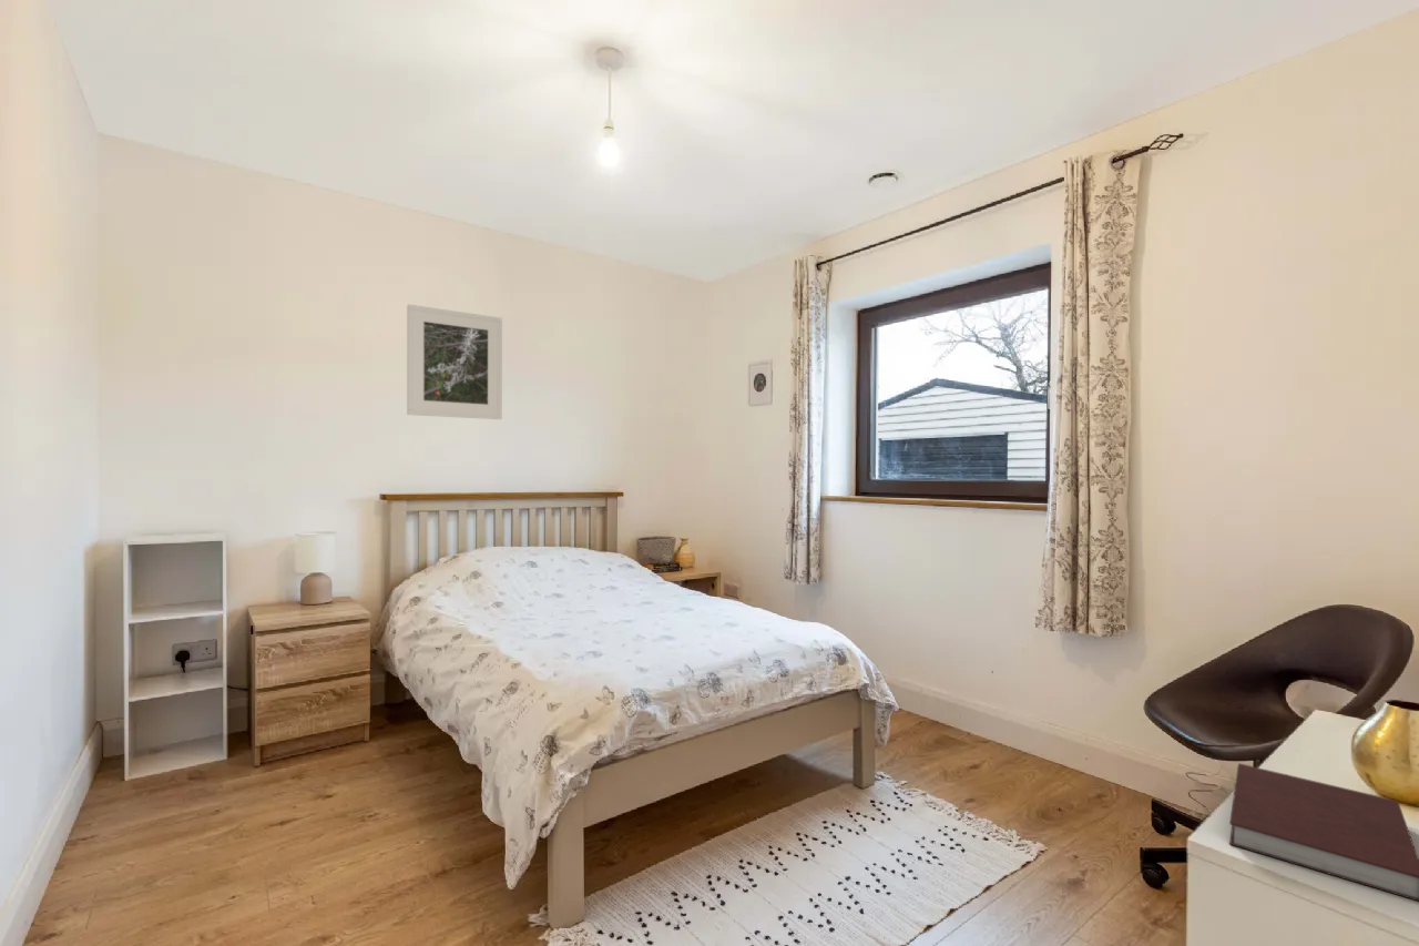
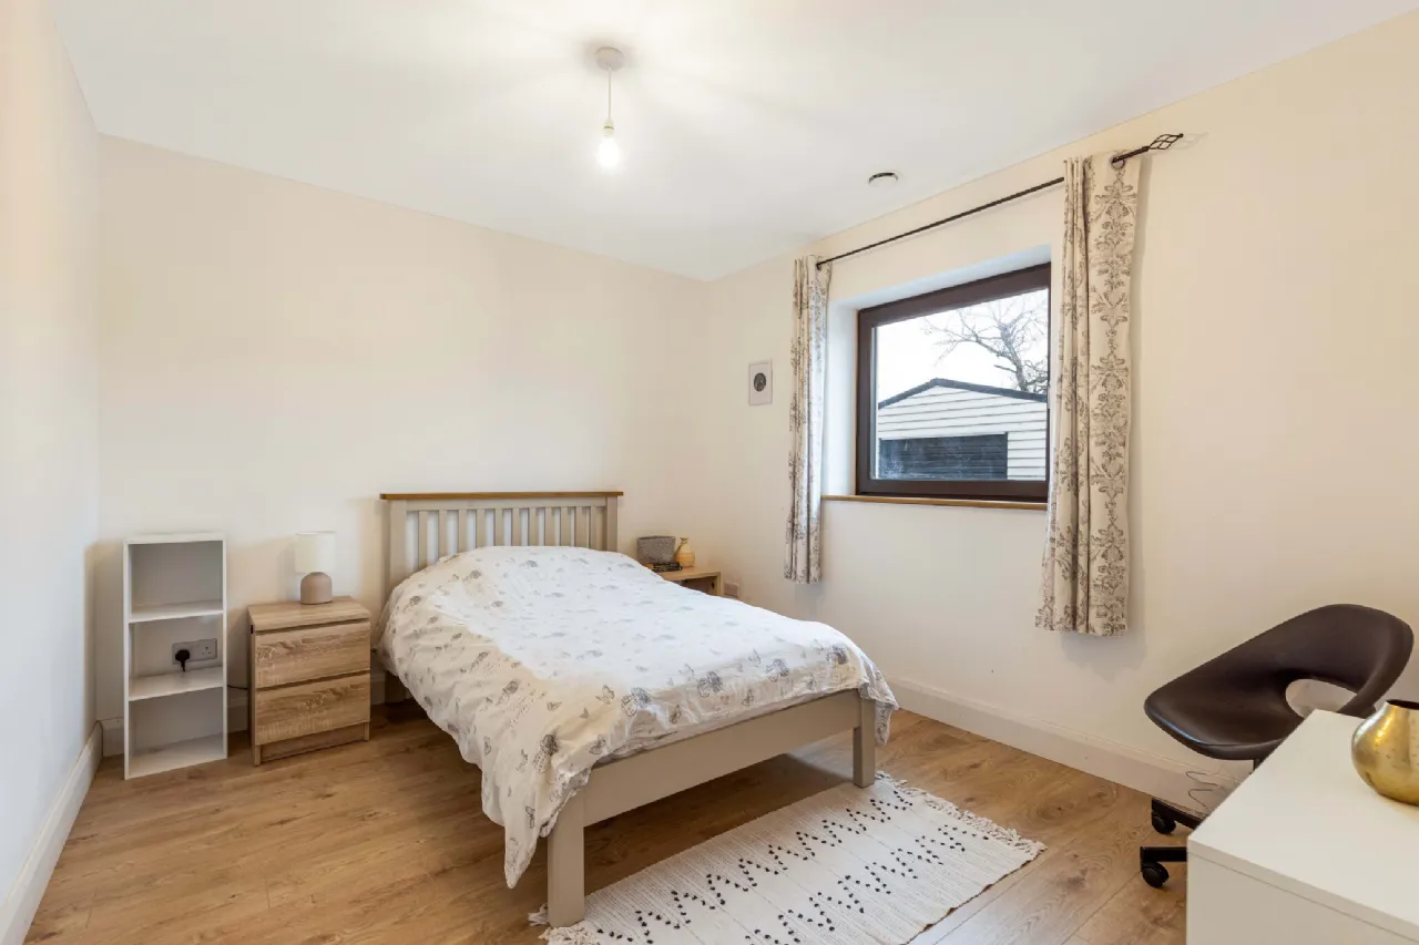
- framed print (456, 364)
- notebook (1317, 822)
